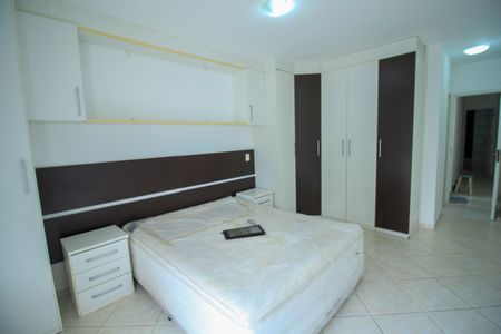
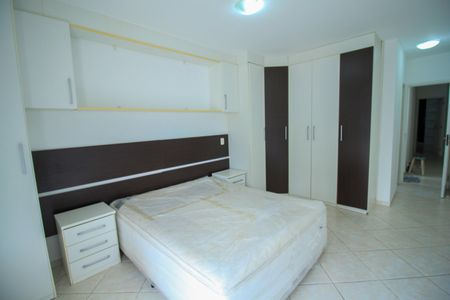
- clutch bag (245, 230)
